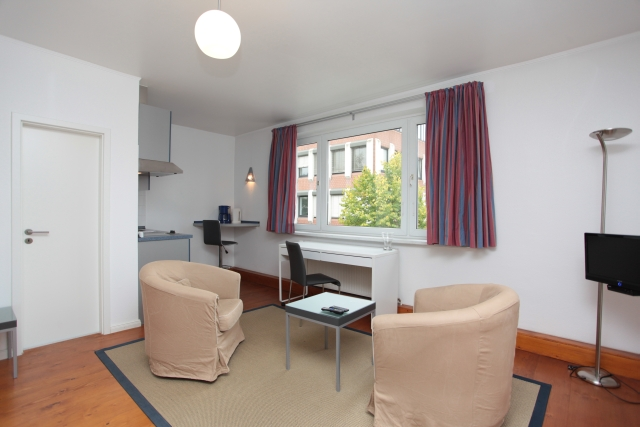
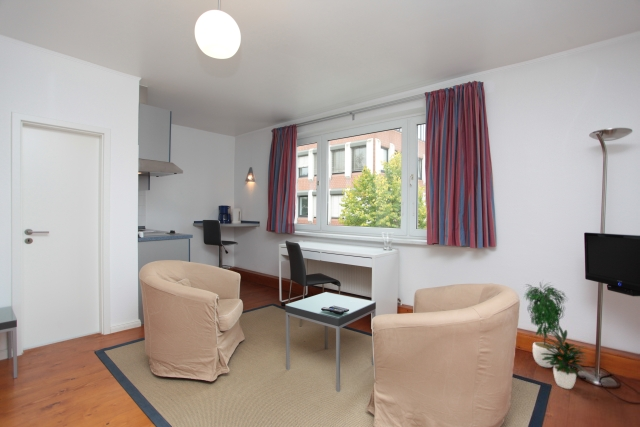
+ potted plant (552, 328)
